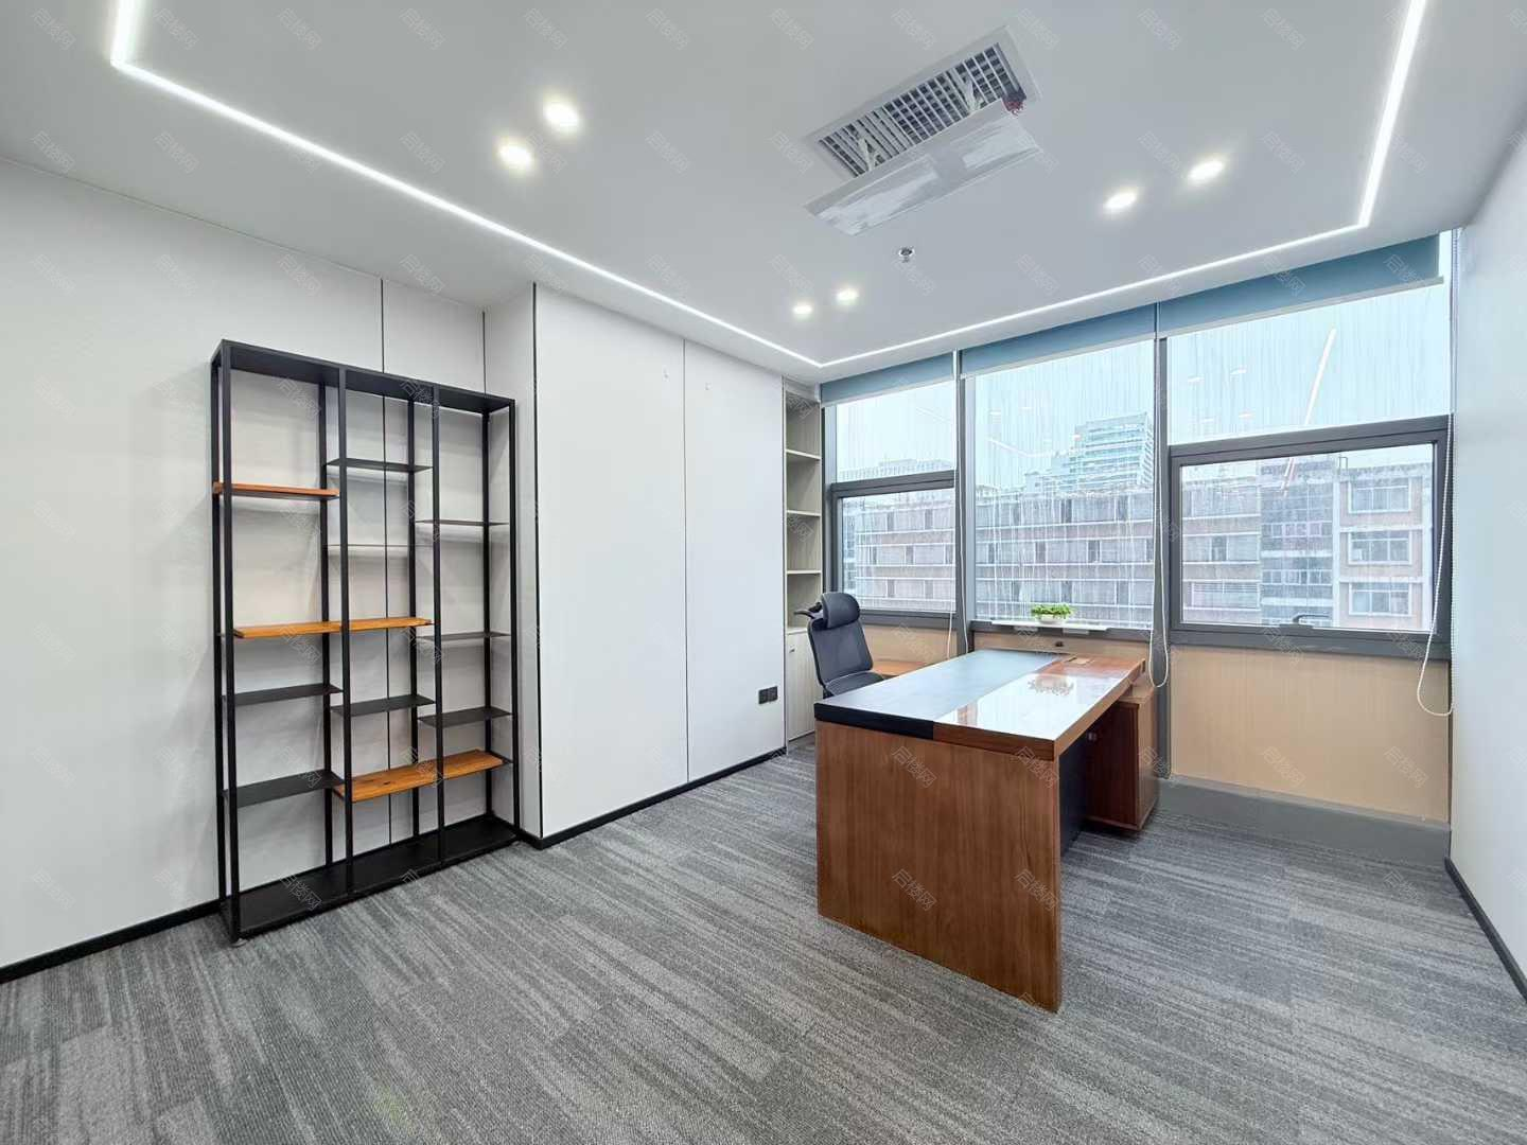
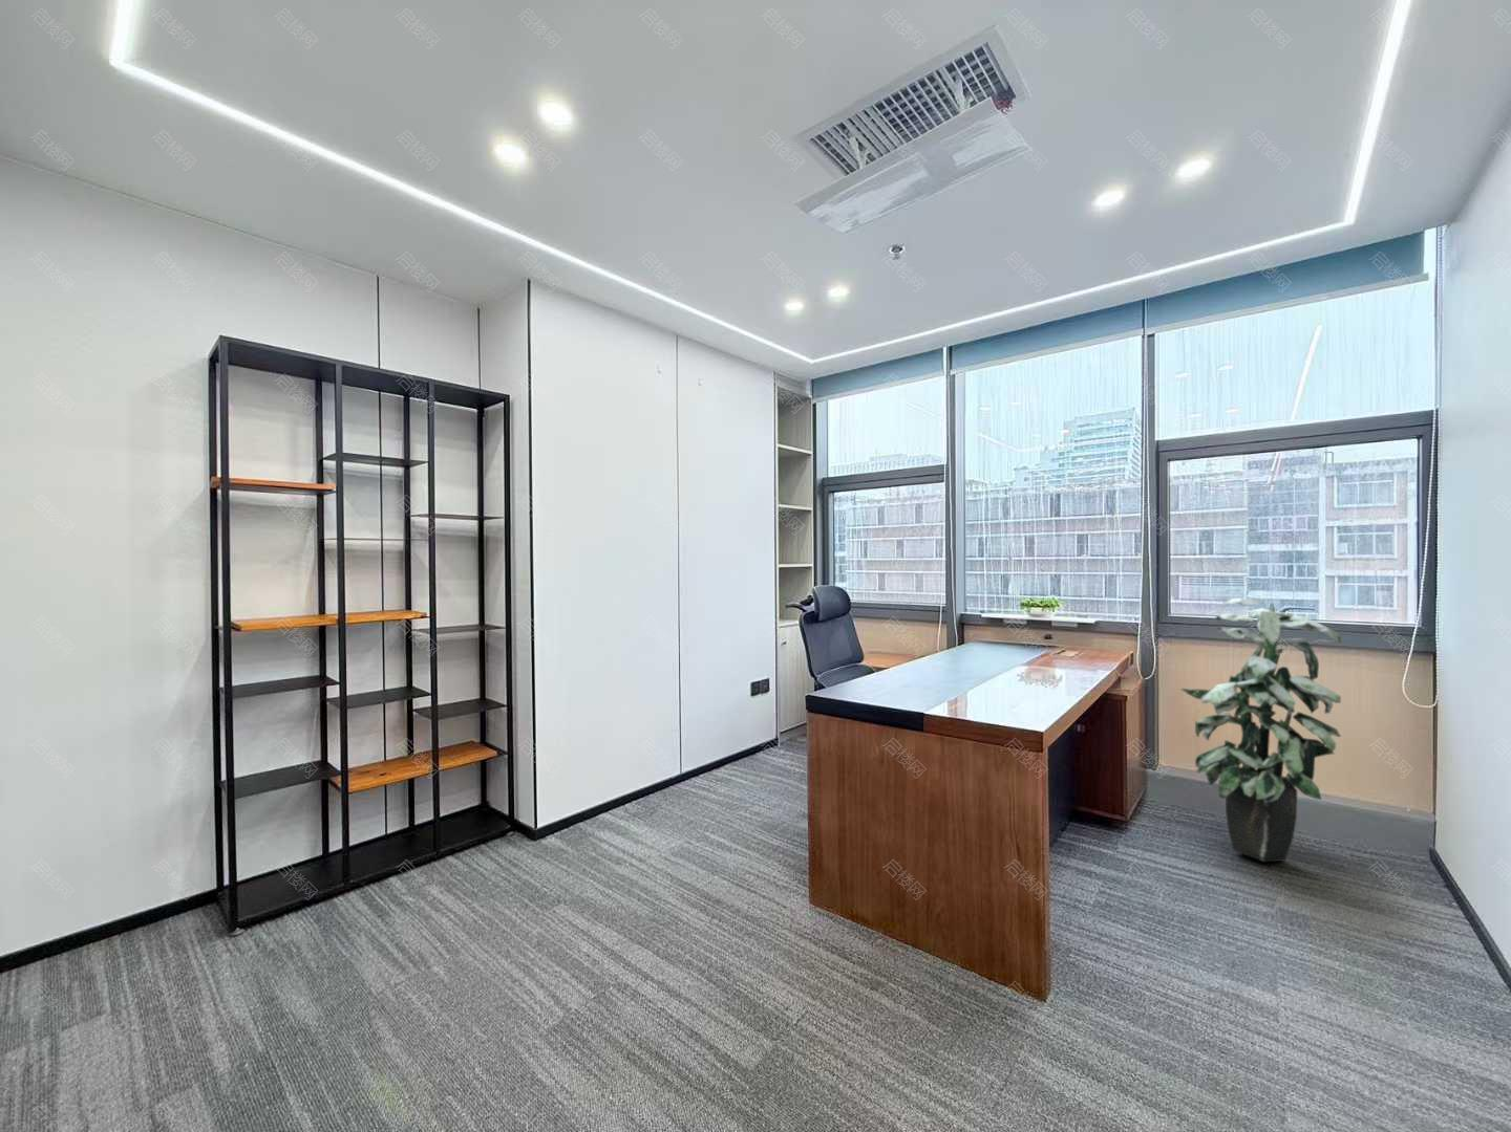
+ indoor plant (1258, 725)
